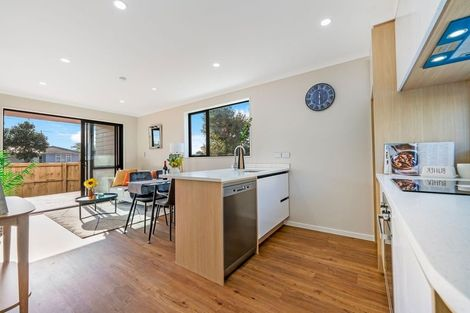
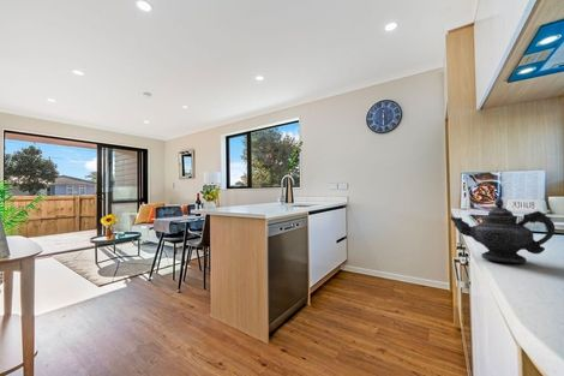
+ teapot (496, 228)
